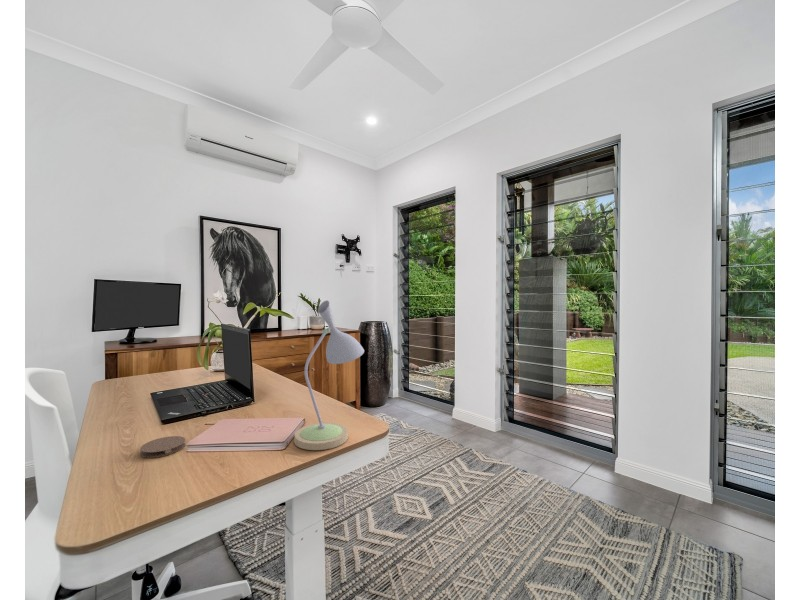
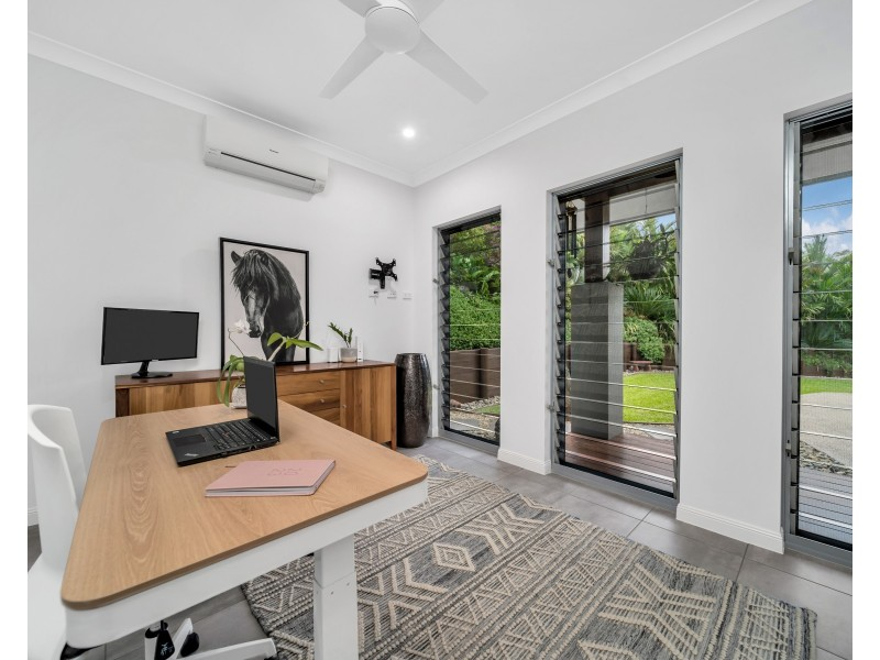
- coaster (163, 446)
- desk lamp (331, 363)
